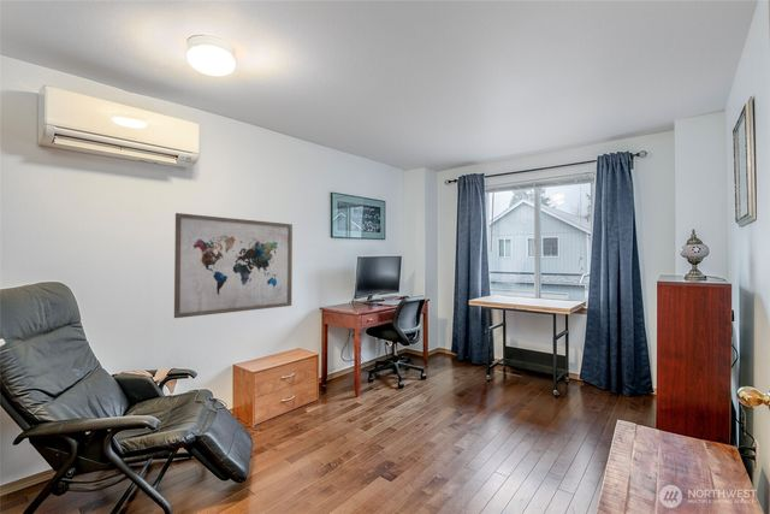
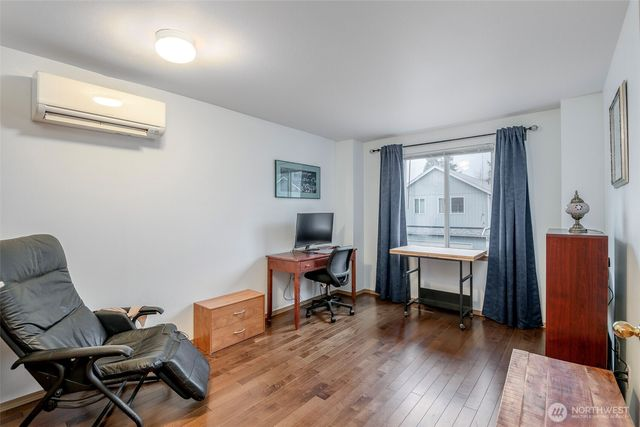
- wall art (241, 265)
